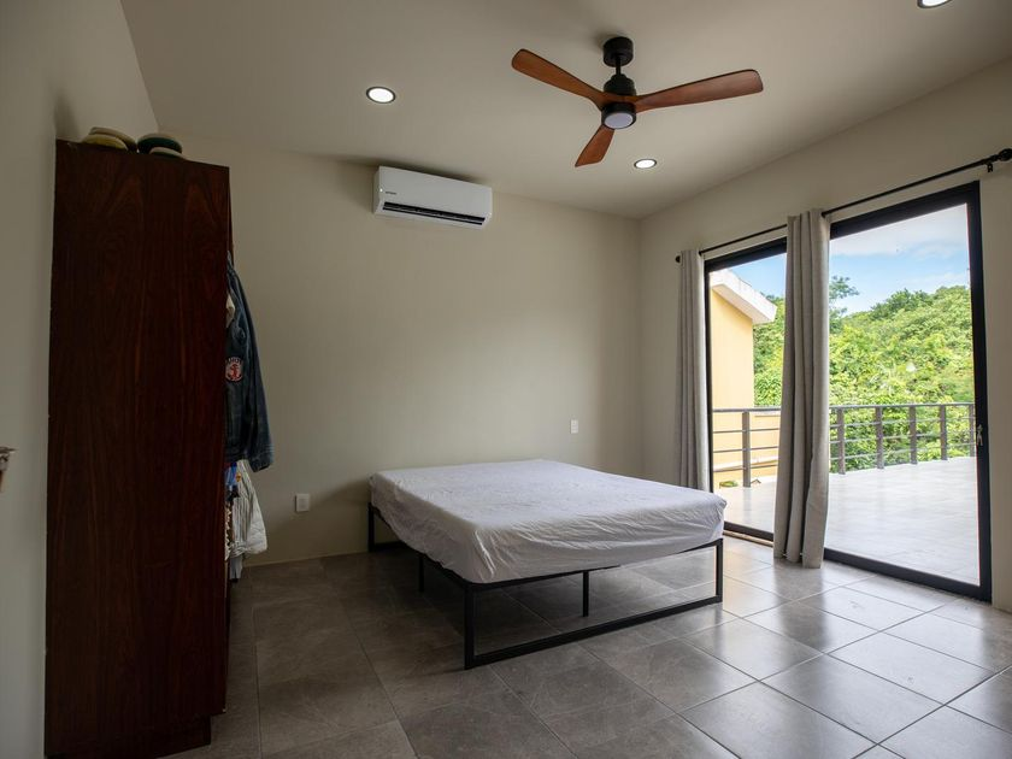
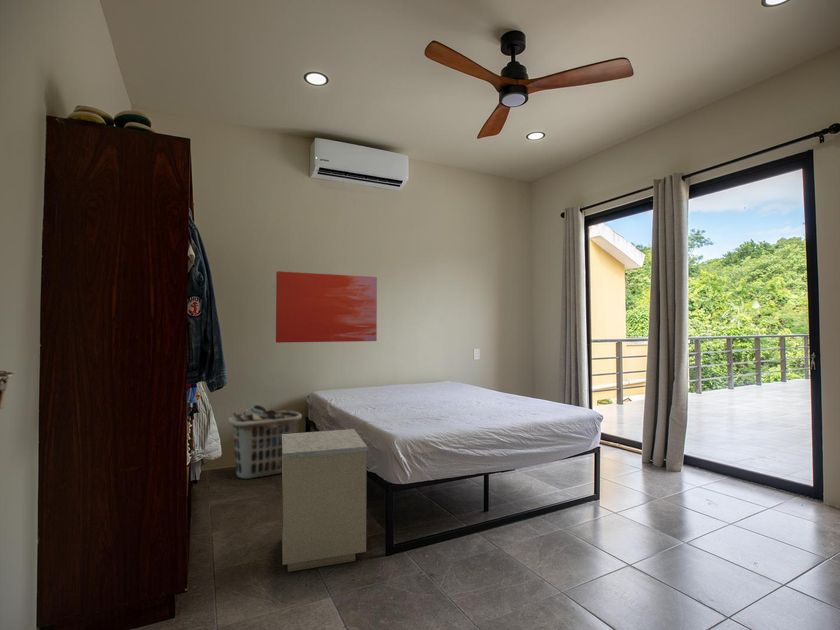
+ nightstand (321, 494)
+ clothes hamper (265, 438)
+ wall art (328, 308)
